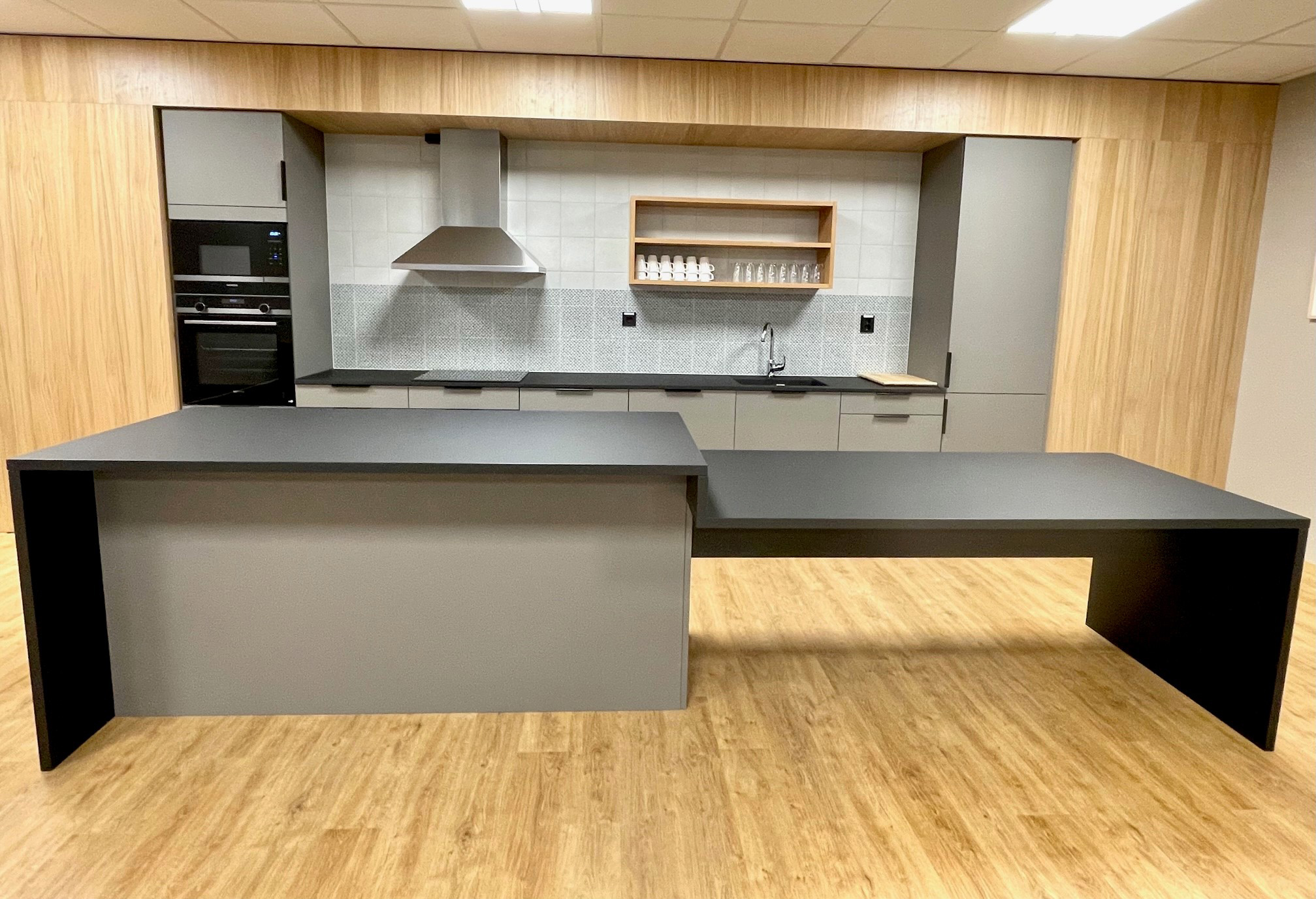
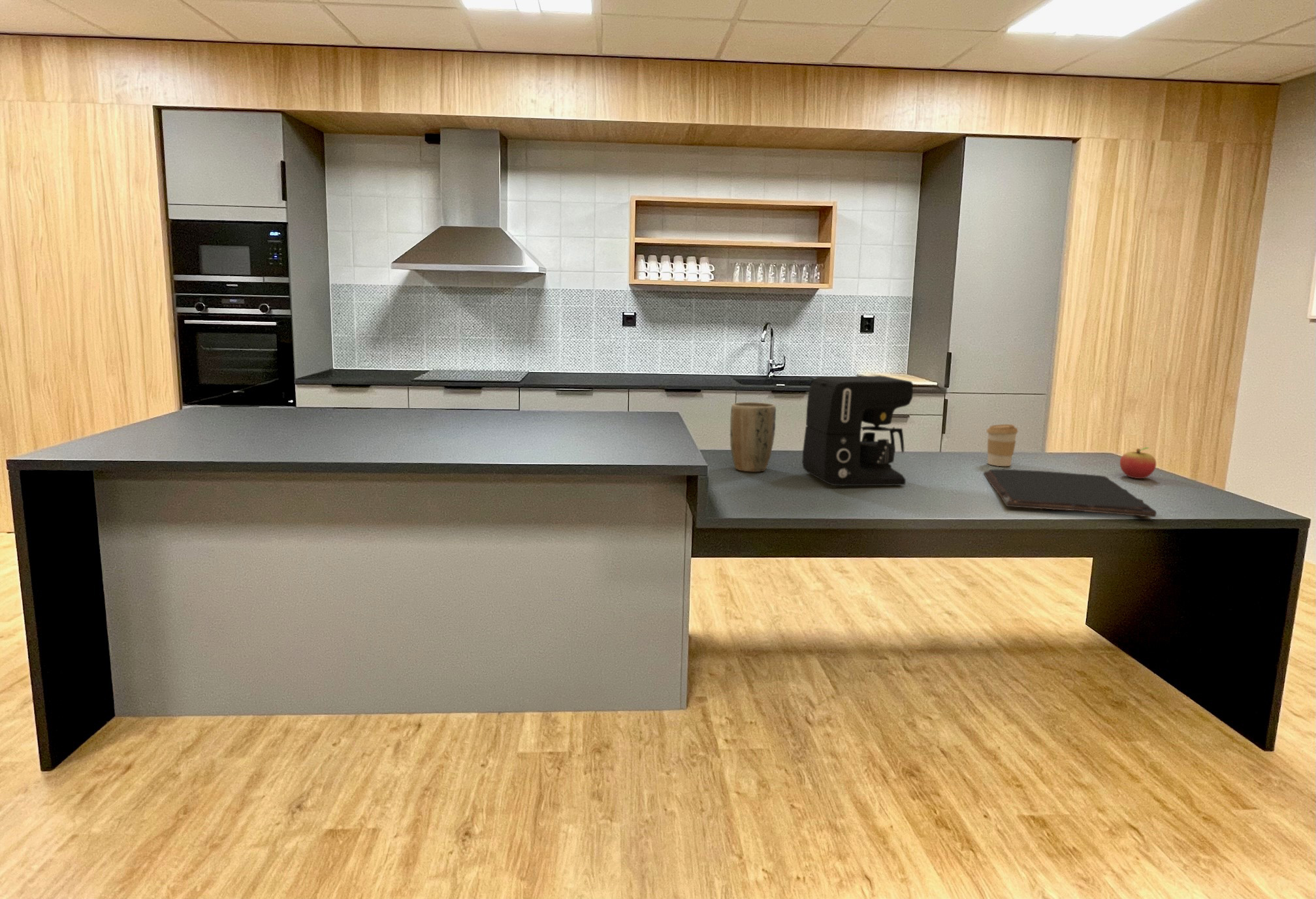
+ coffee maker (861, 429)
+ fruit (1138, 461)
+ plant pot (752, 437)
+ coffee cup (1001, 444)
+ cutting board (1061, 489)
